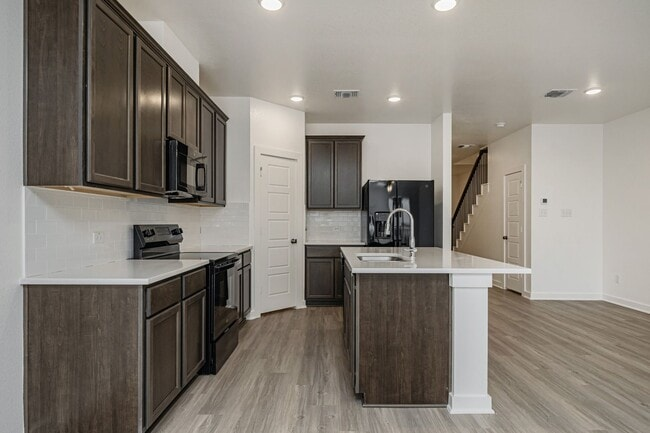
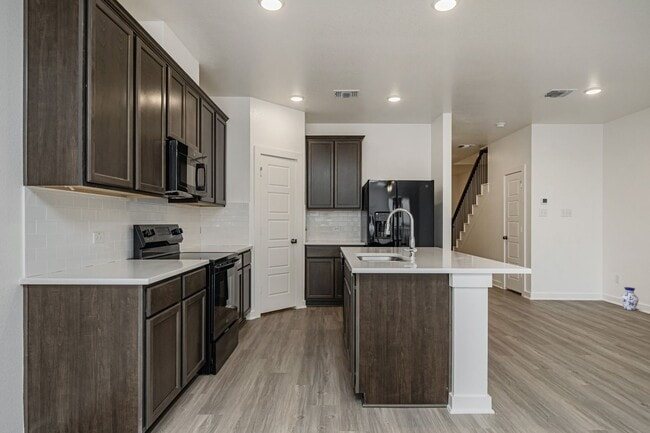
+ vase (629, 298)
